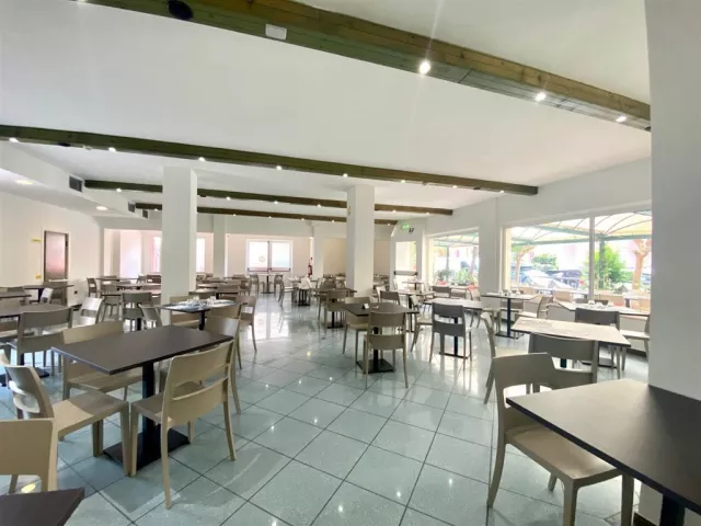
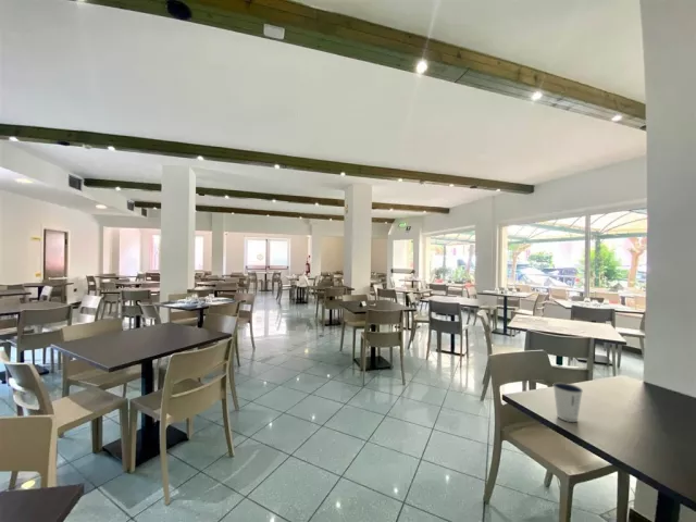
+ dixie cup (567, 402)
